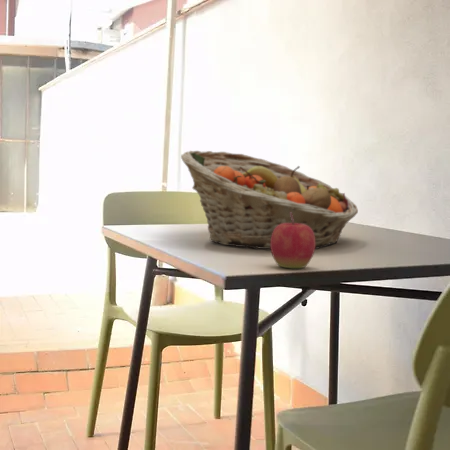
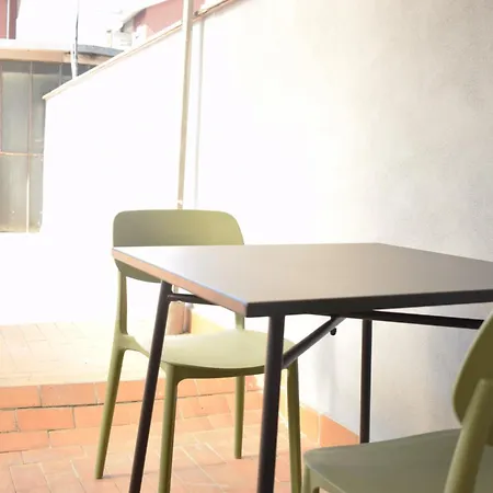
- apple (293, 239)
- fruit basket (269, 197)
